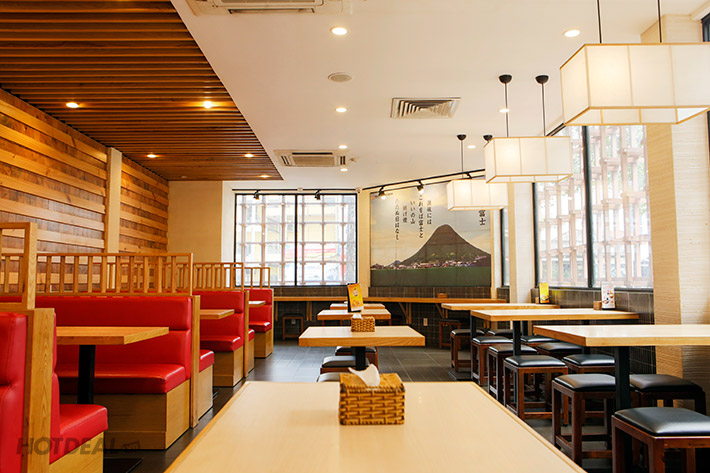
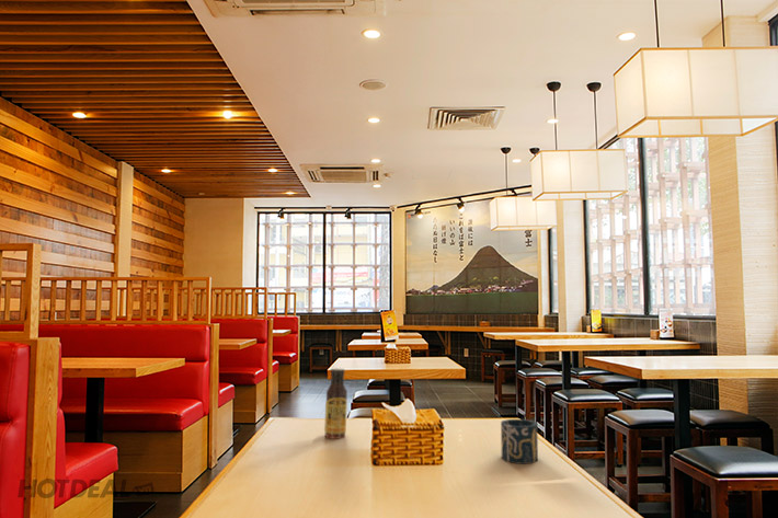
+ sauce bottle (335, 403)
+ cup (518, 439)
